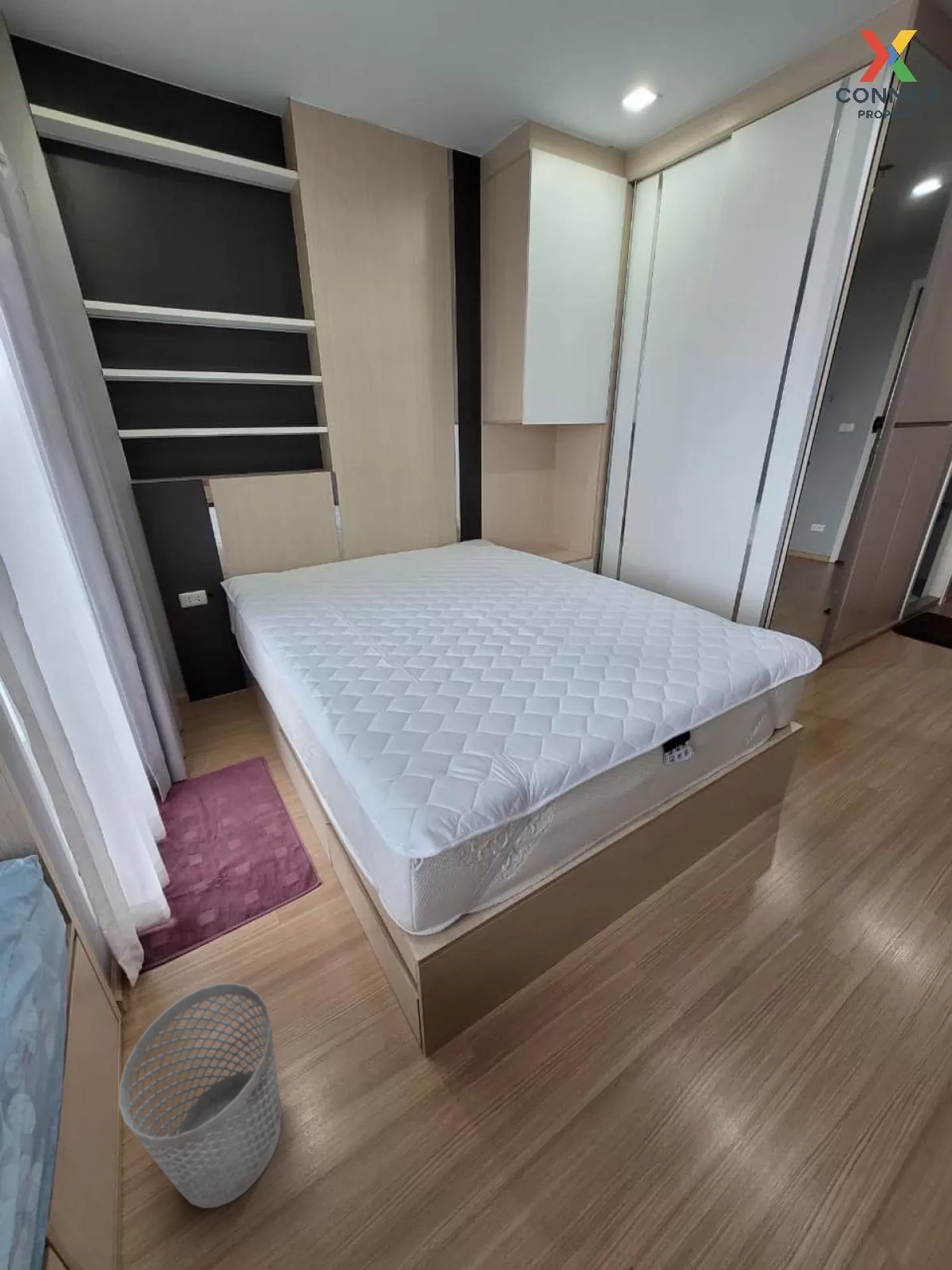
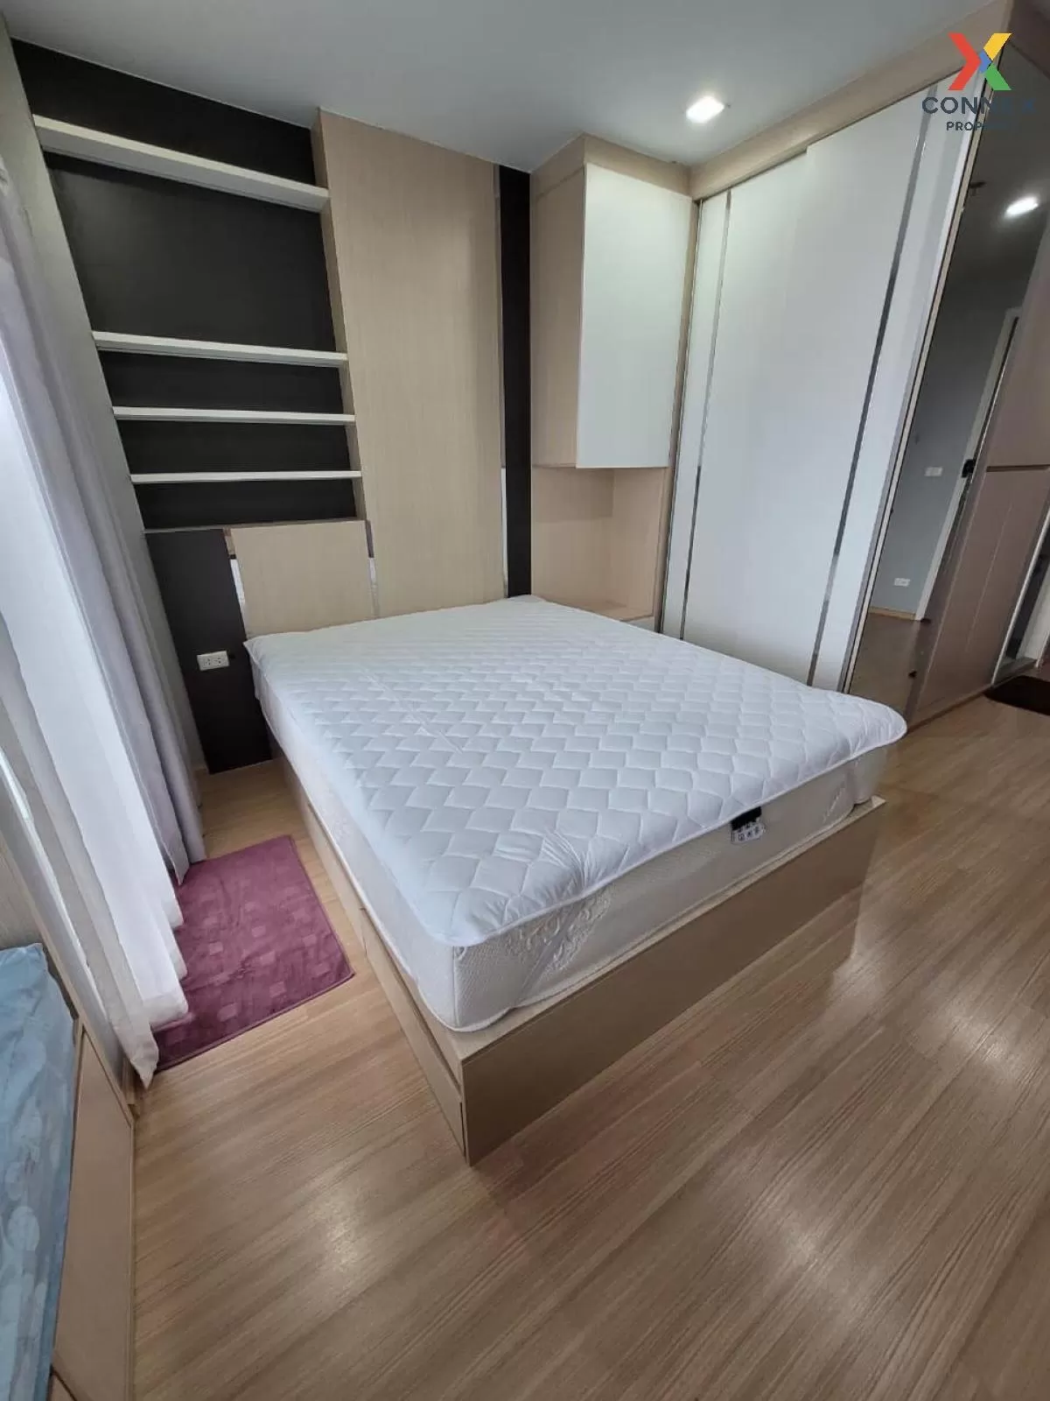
- wastebasket (215, 1098)
